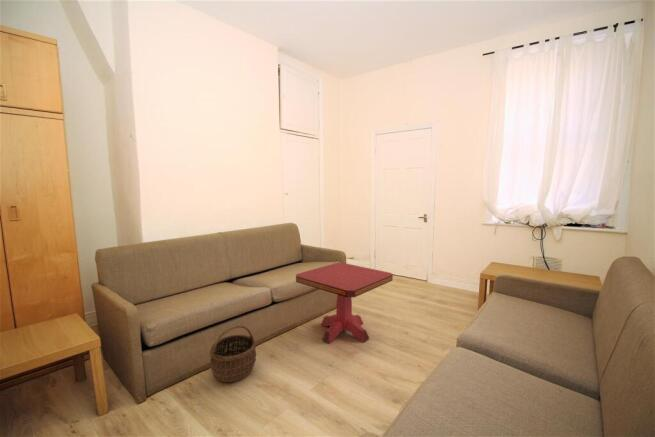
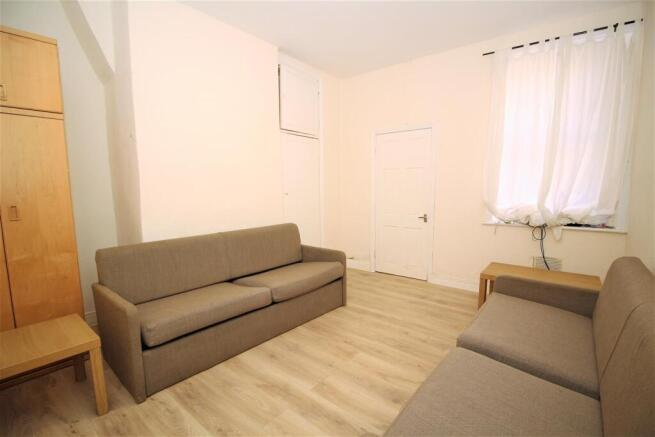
- wicker basket (233, 349)
- side table (344, 303)
